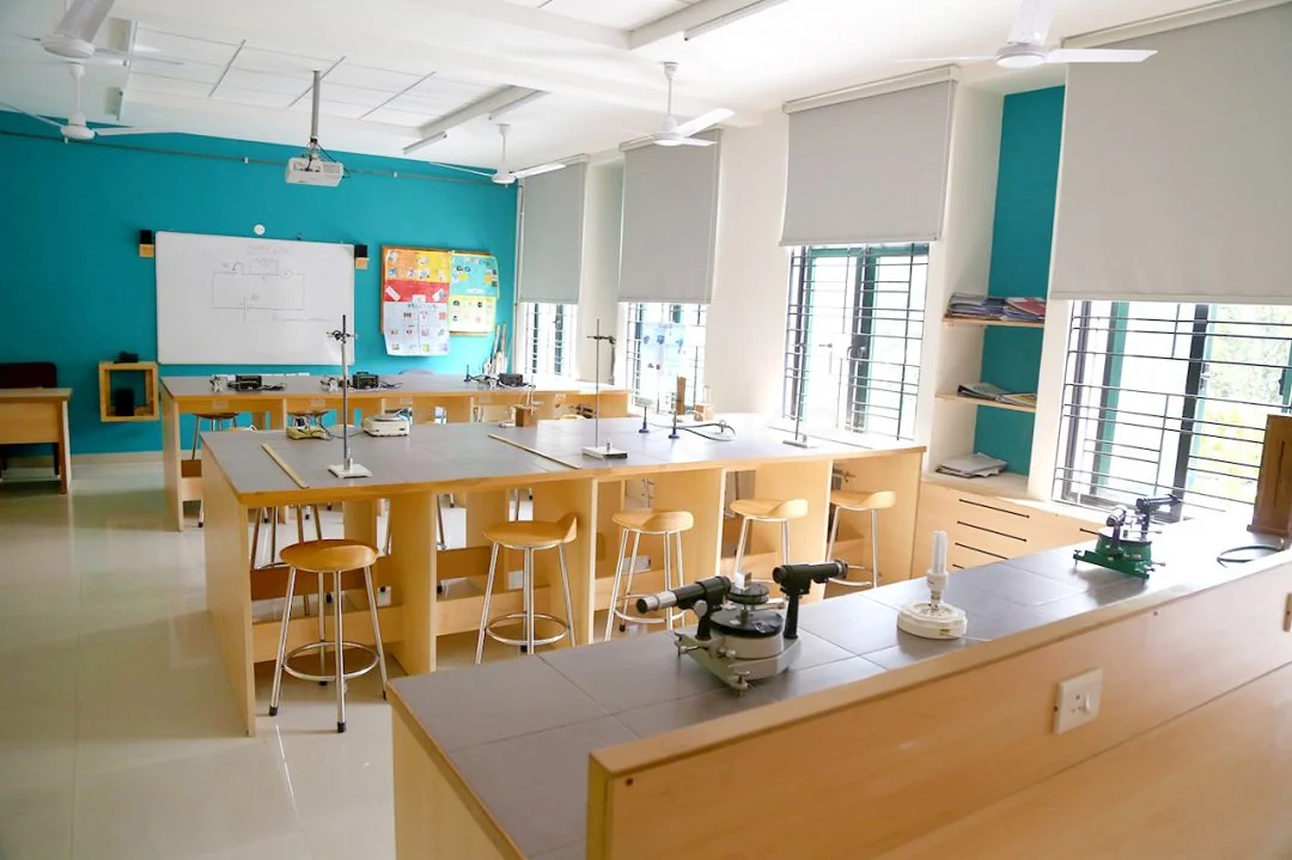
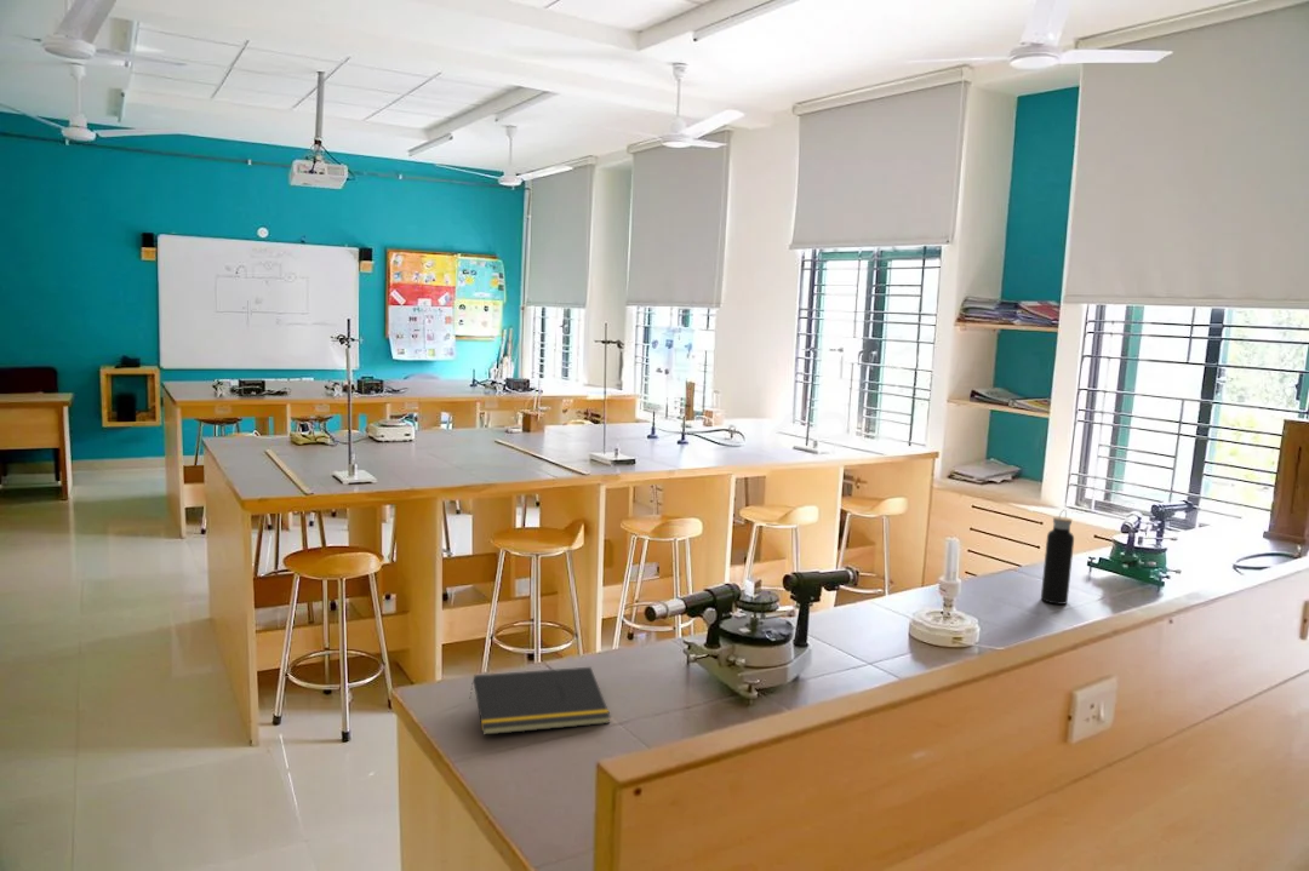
+ notepad (539, 698)
+ water bottle (1058, 555)
